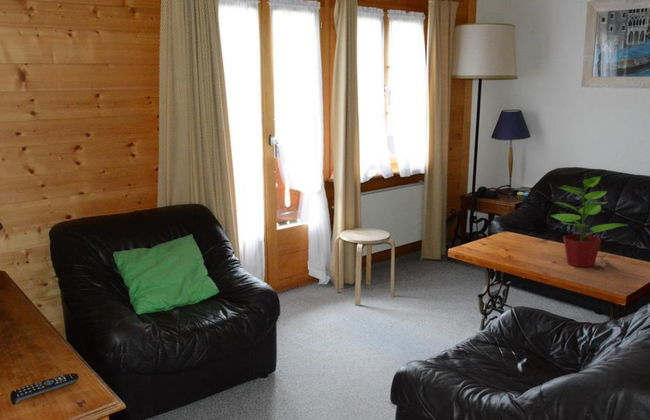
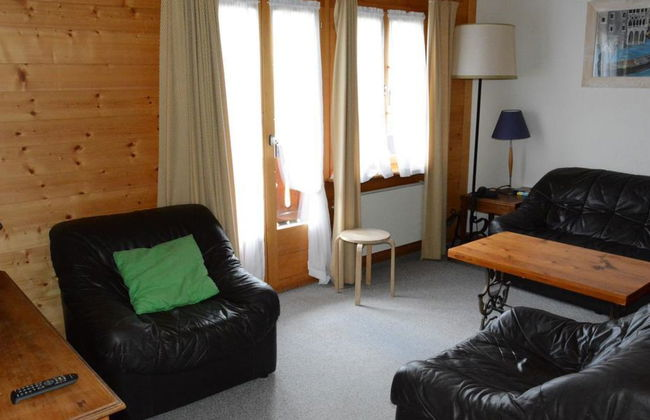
- potted plant (582, 218)
